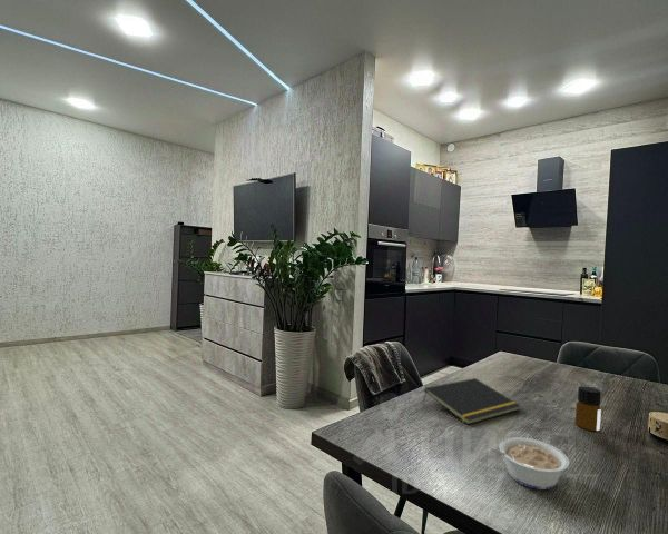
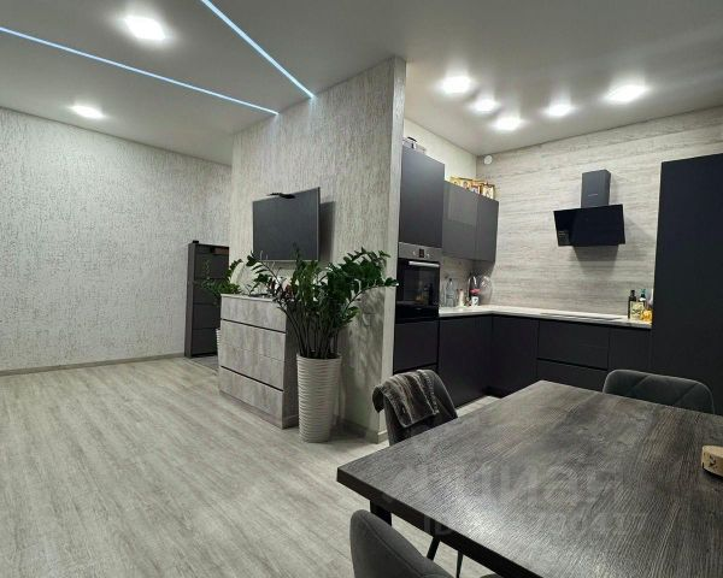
- notepad (471, 398)
- bottle (588, 407)
- legume (531, 463)
